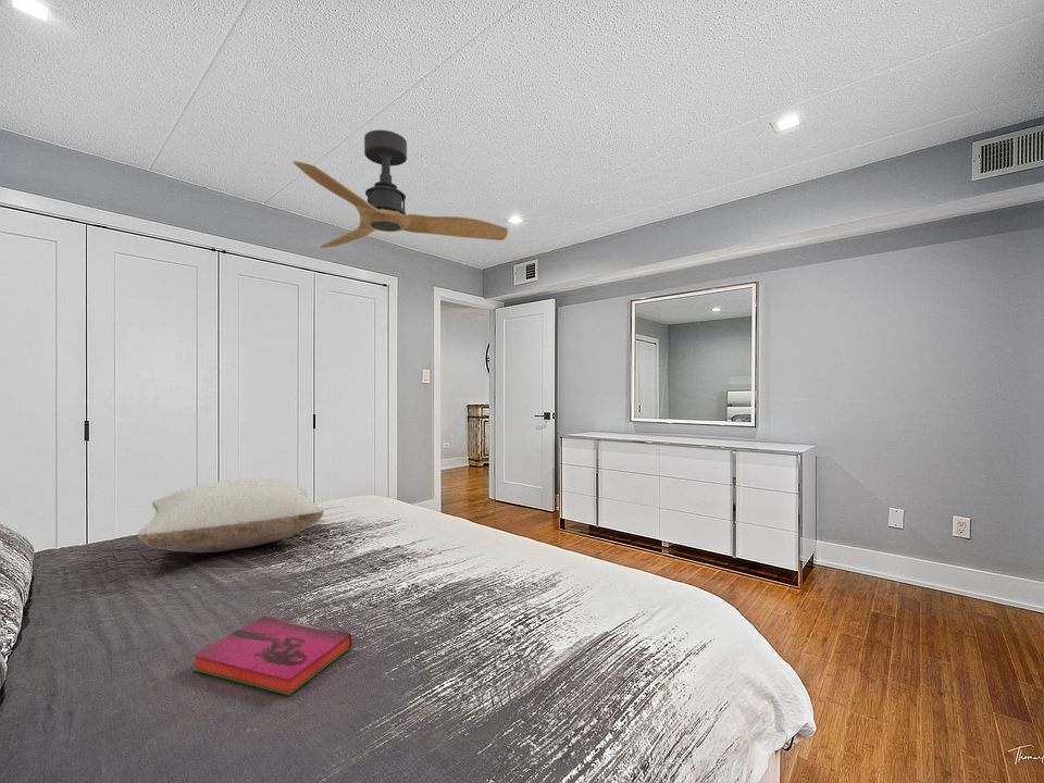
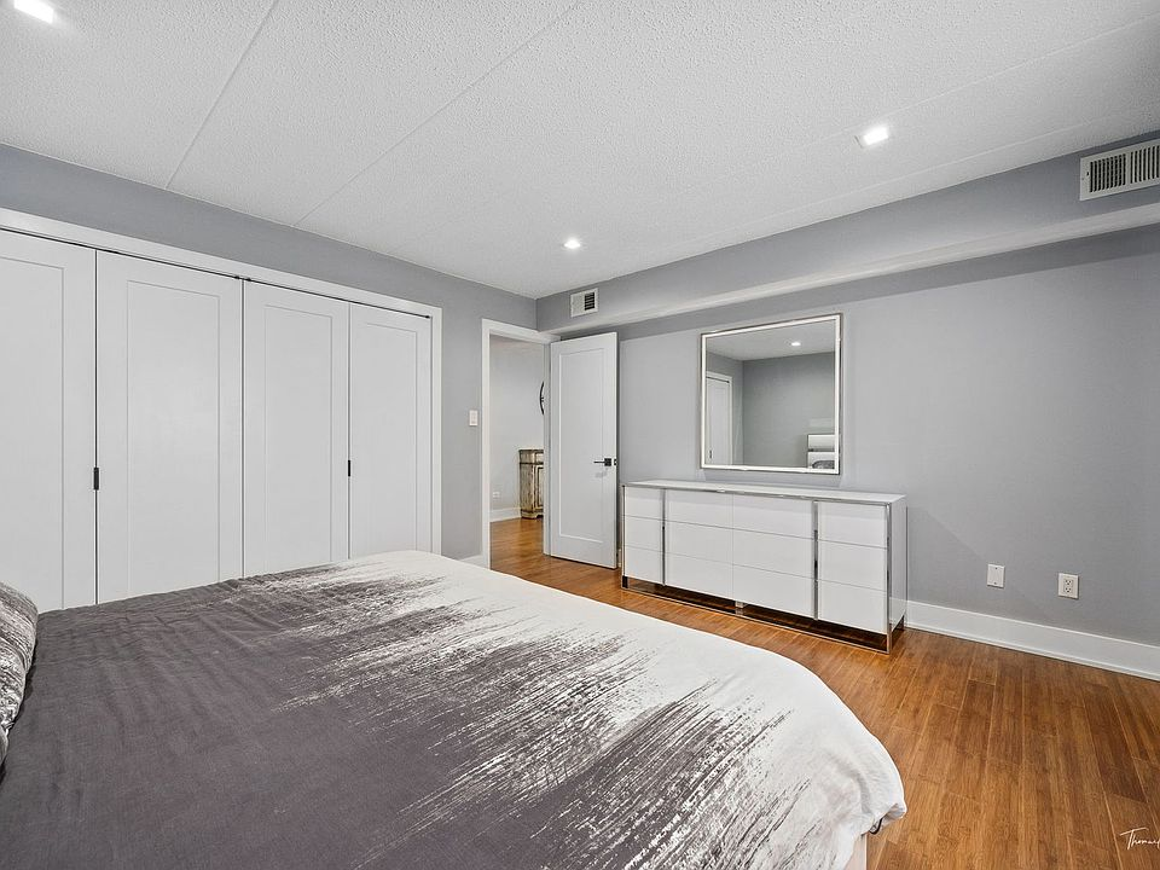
- hardback book (275, 650)
- pillow (235, 514)
- ceiling fan (402, 192)
